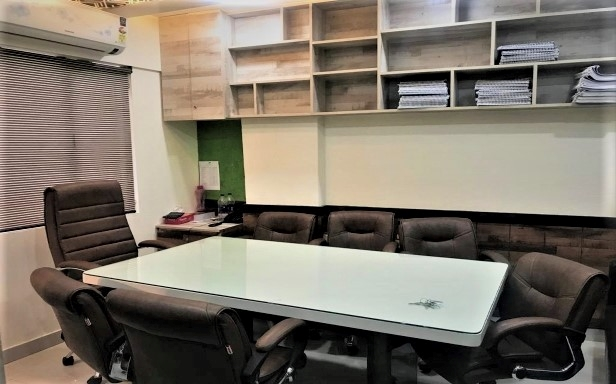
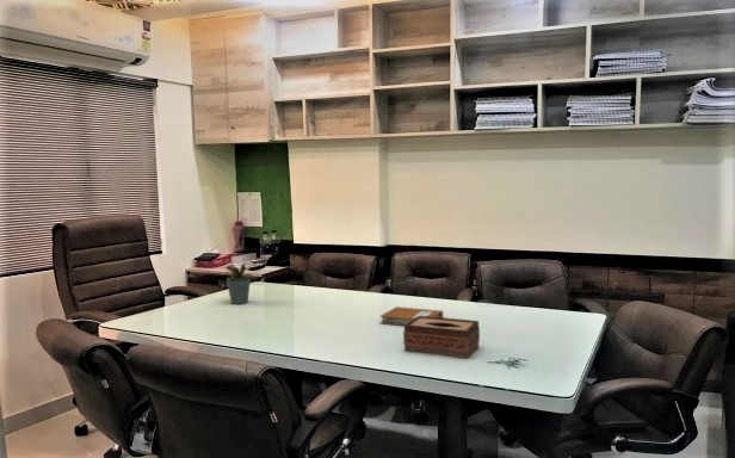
+ tissue box (441, 335)
+ potted plant (235, 279)
+ notebook (413, 316)
